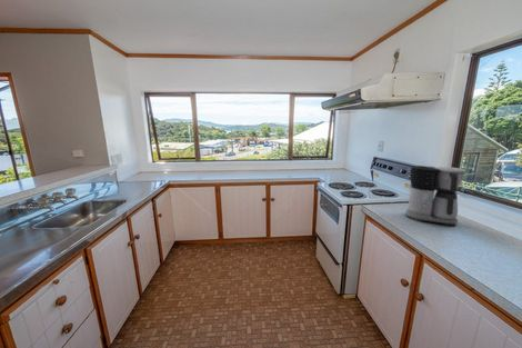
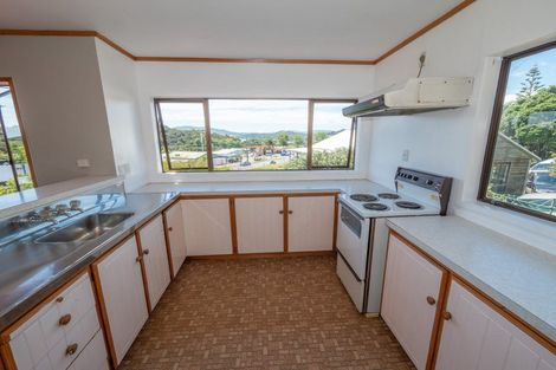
- coffee maker (433, 195)
